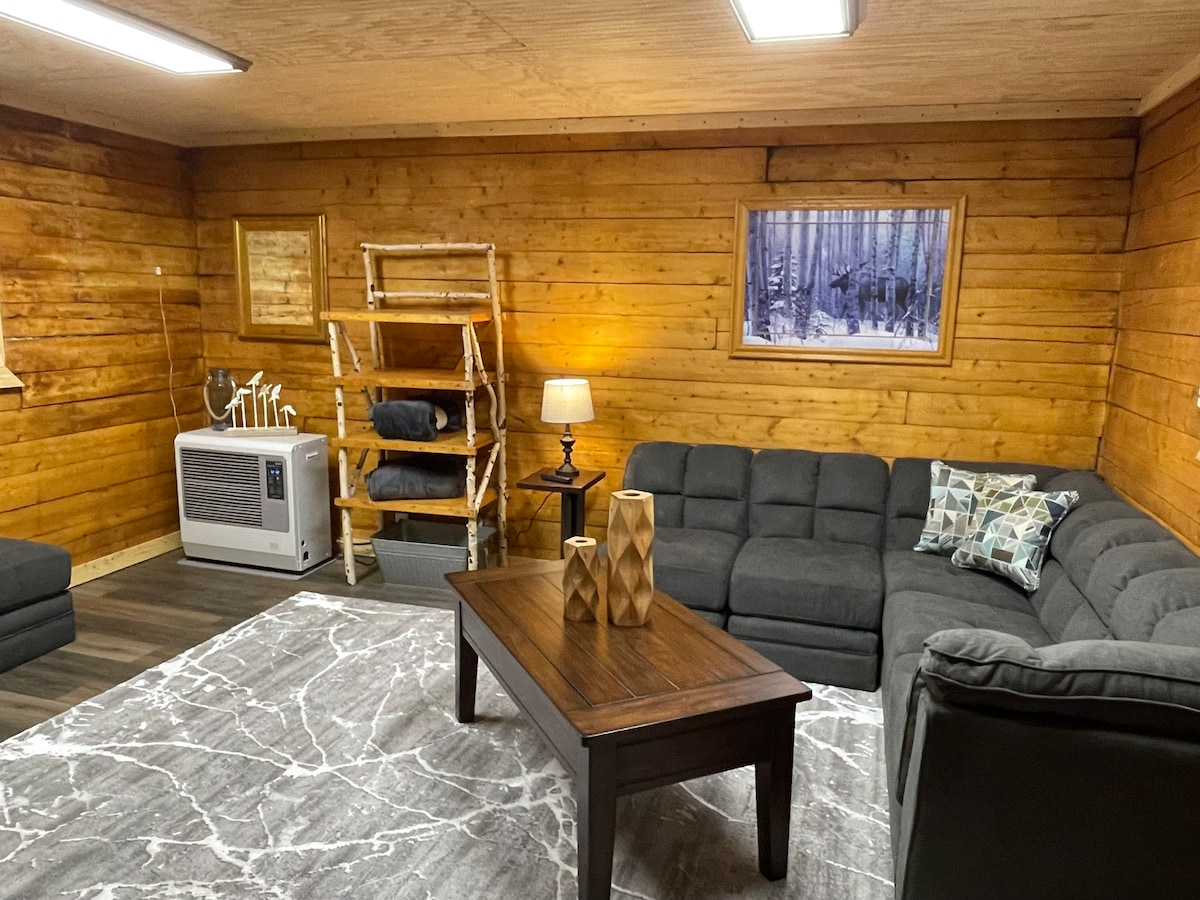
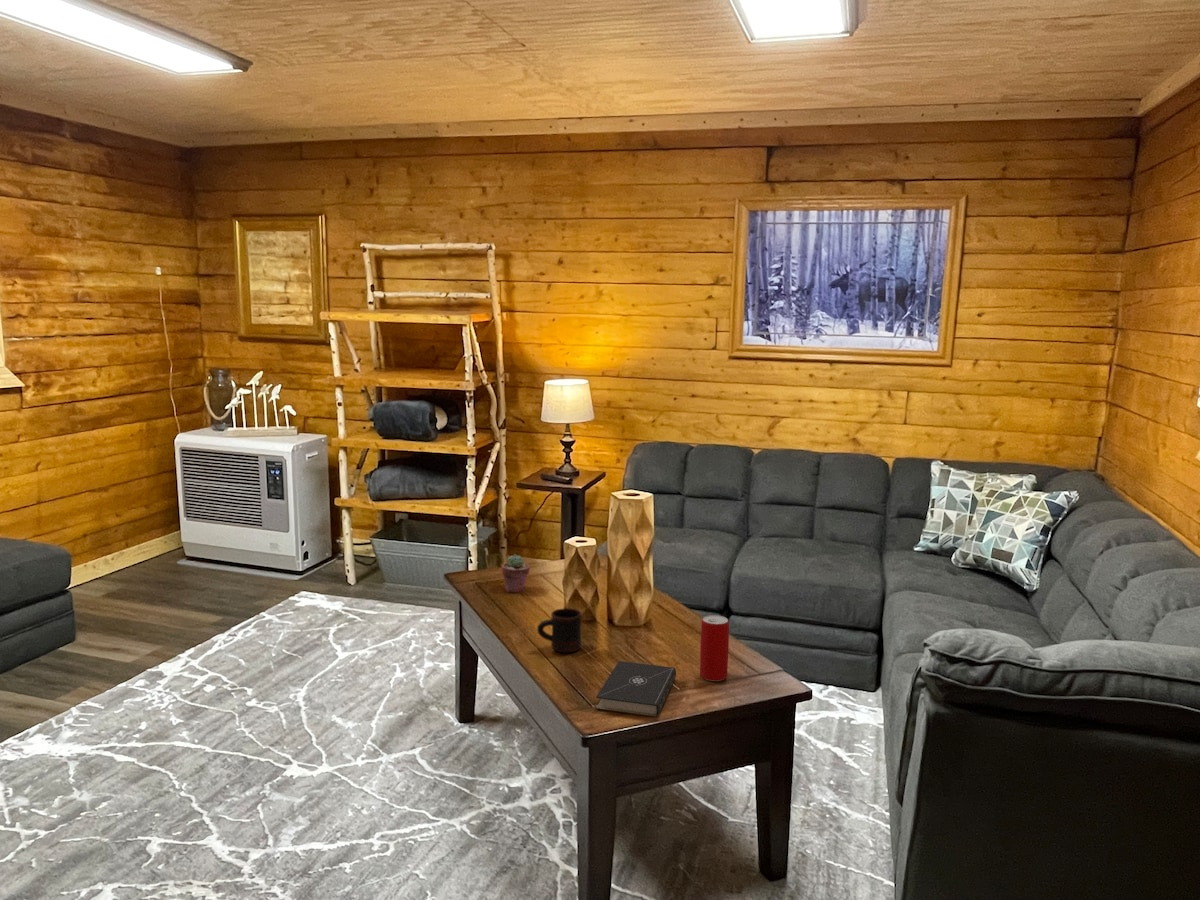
+ mug (559, 631)
+ beverage can (714, 647)
+ potted succulent (515, 573)
+ book (637, 687)
